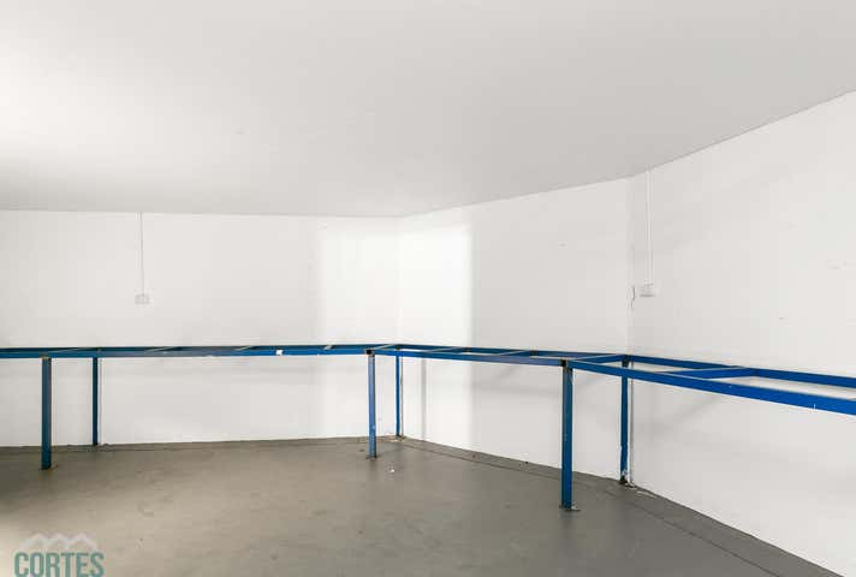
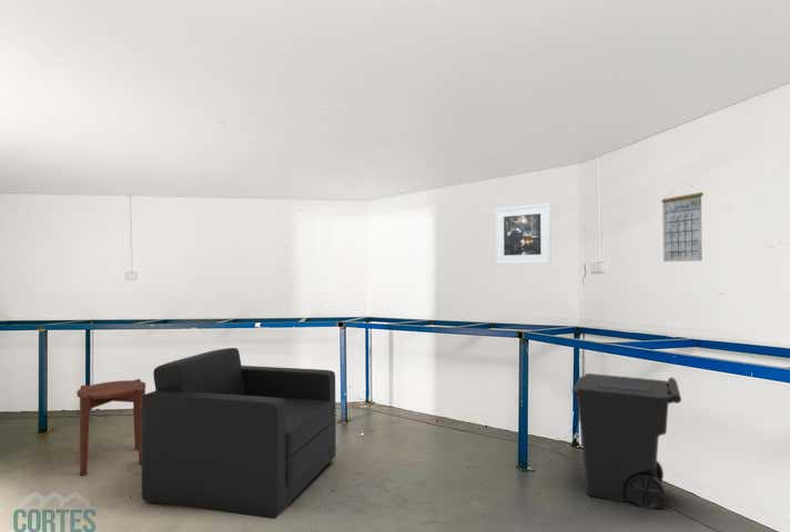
+ armchair (247, 418)
+ calendar (681, 221)
+ trash can (628, 437)
+ side table (107, 402)
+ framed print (521, 235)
